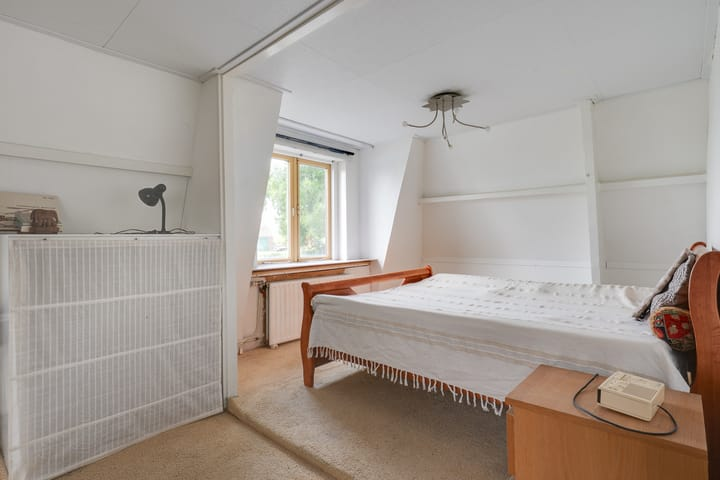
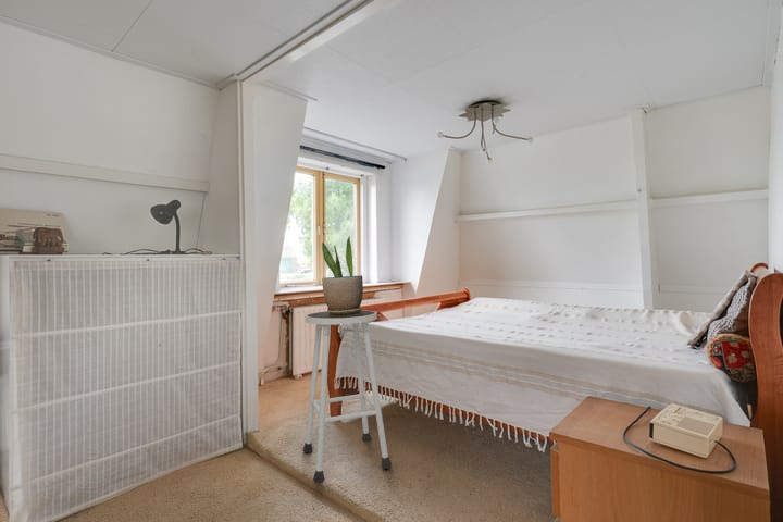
+ potted plant (341, 274)
+ stool (344, 396)
